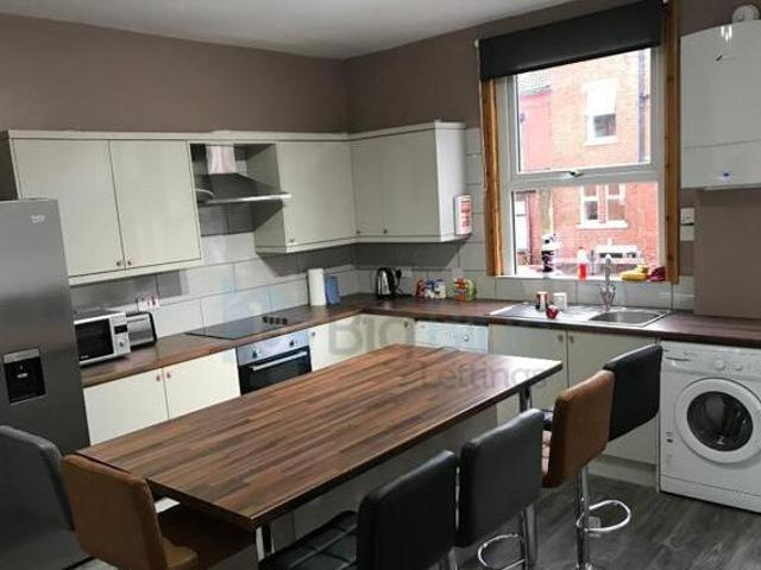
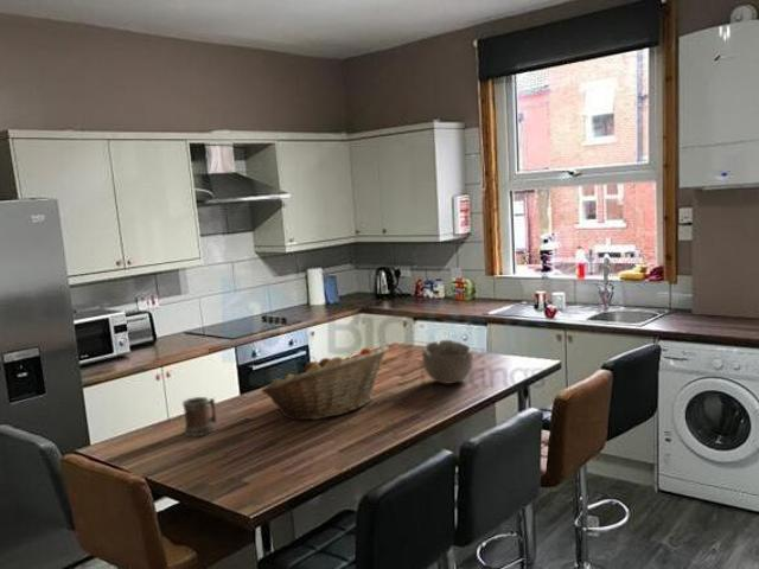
+ fruit basket (329, 378)
+ mug (199, 415)
+ bowl (447, 363)
